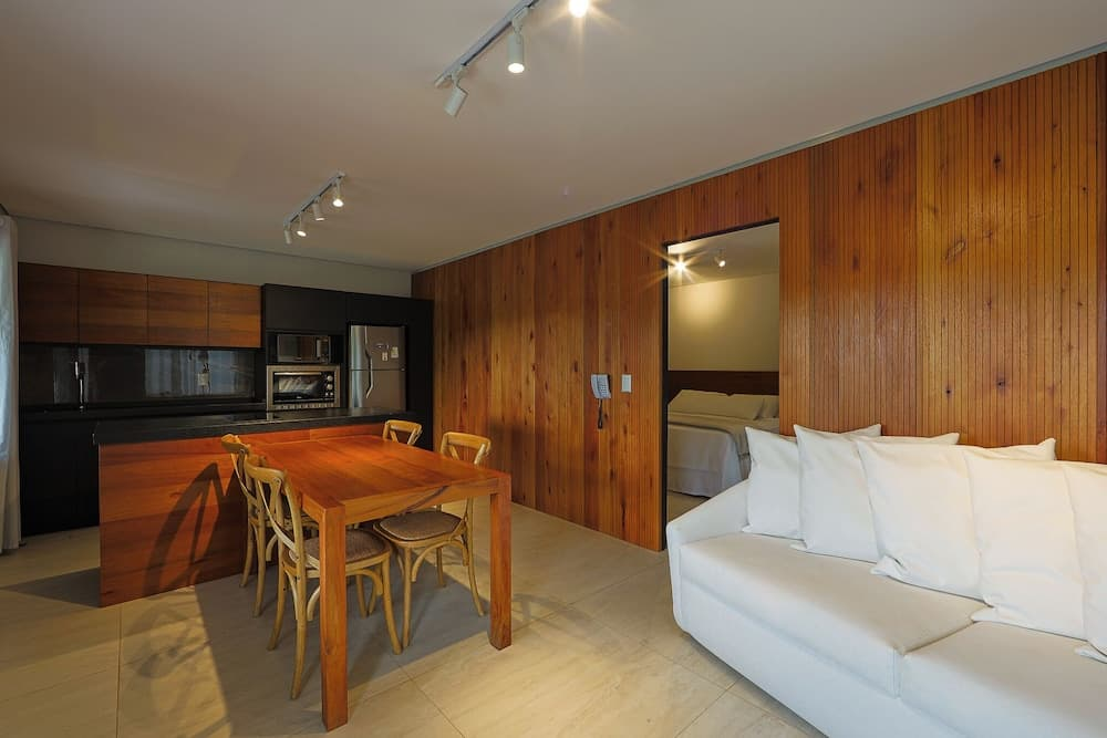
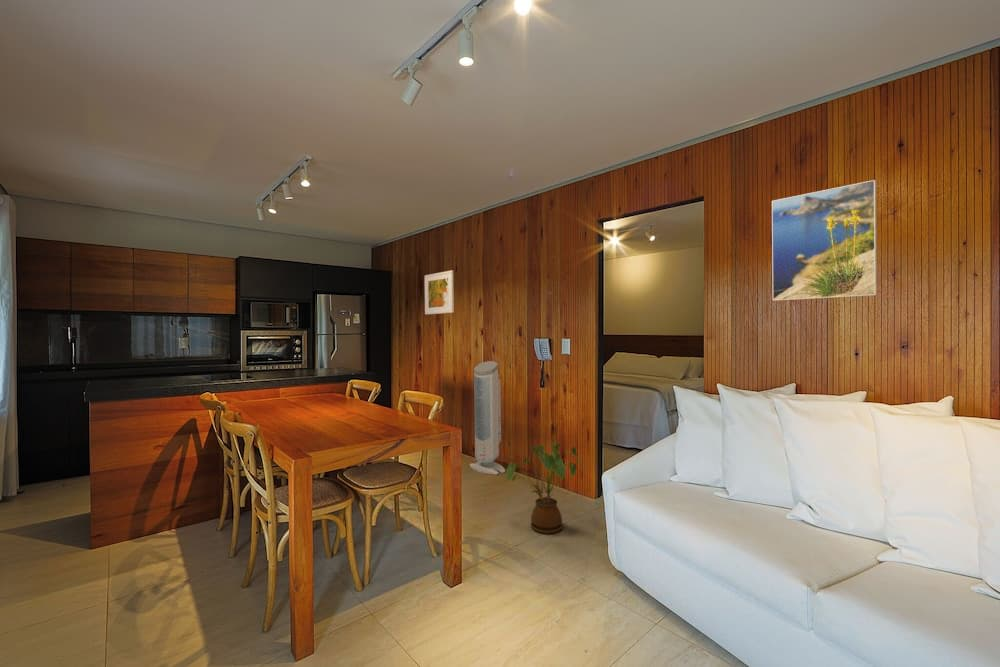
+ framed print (820, 244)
+ house plant (542, 487)
+ air purifier (486, 415)
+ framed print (438, 293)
